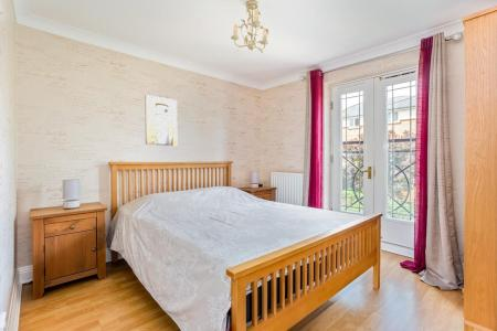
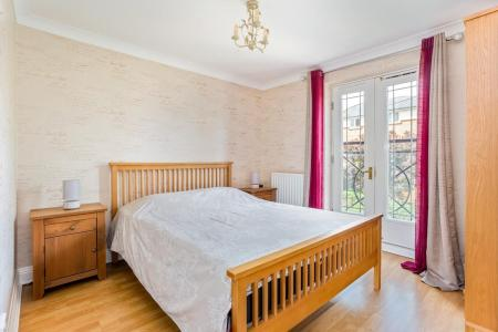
- wall art (161, 121)
